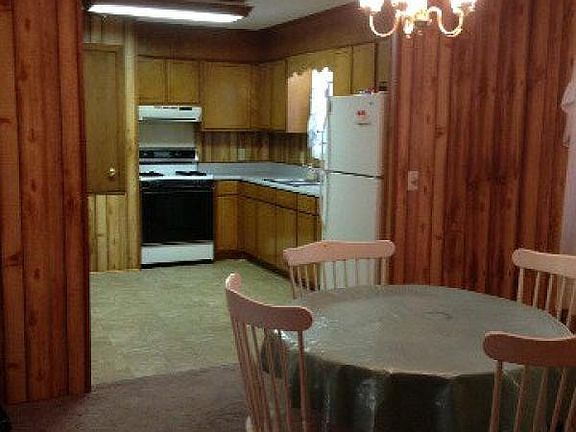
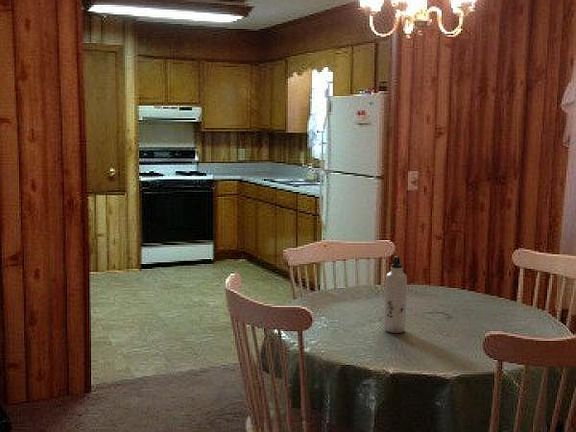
+ water bottle (395, 293)
